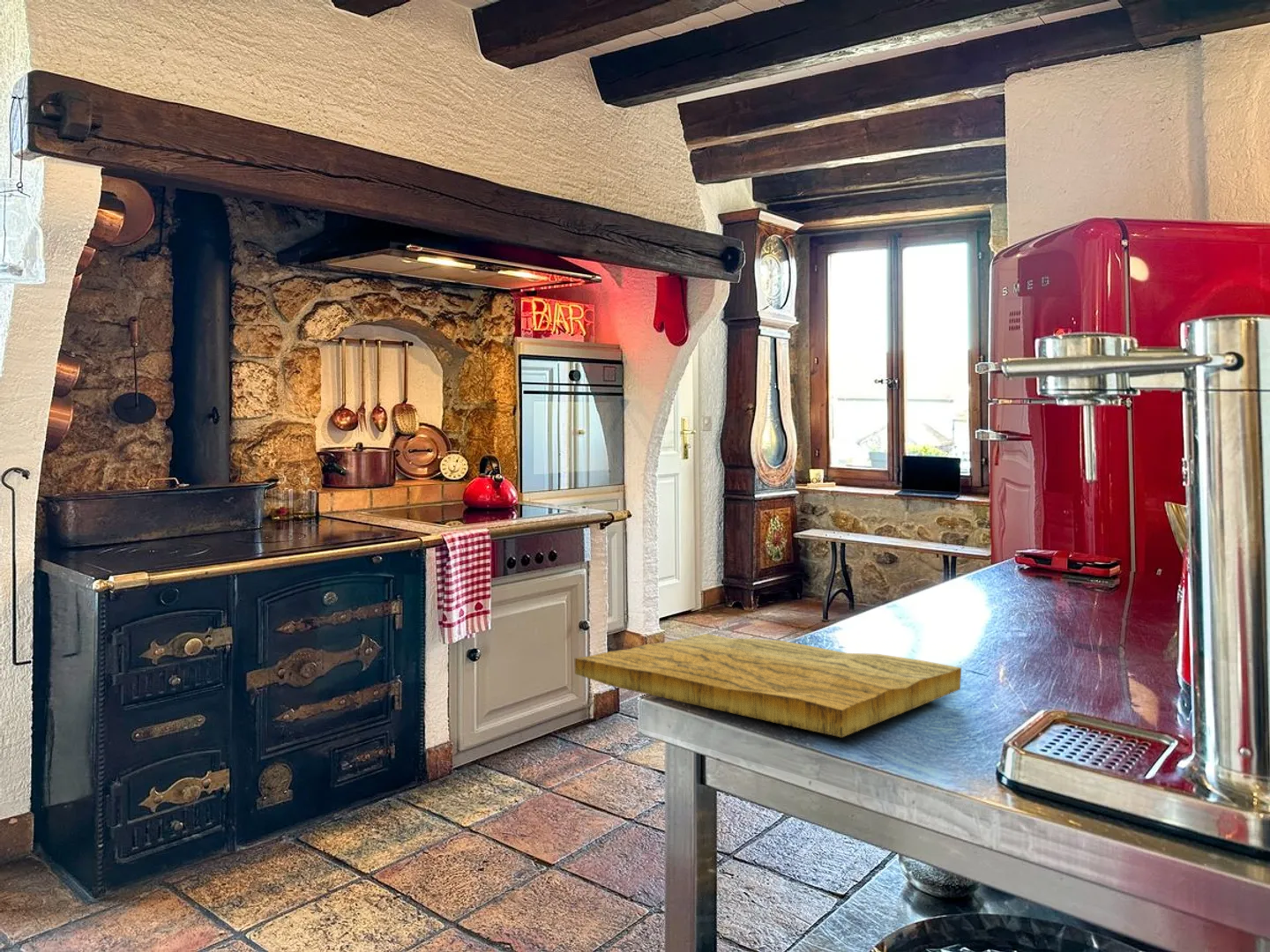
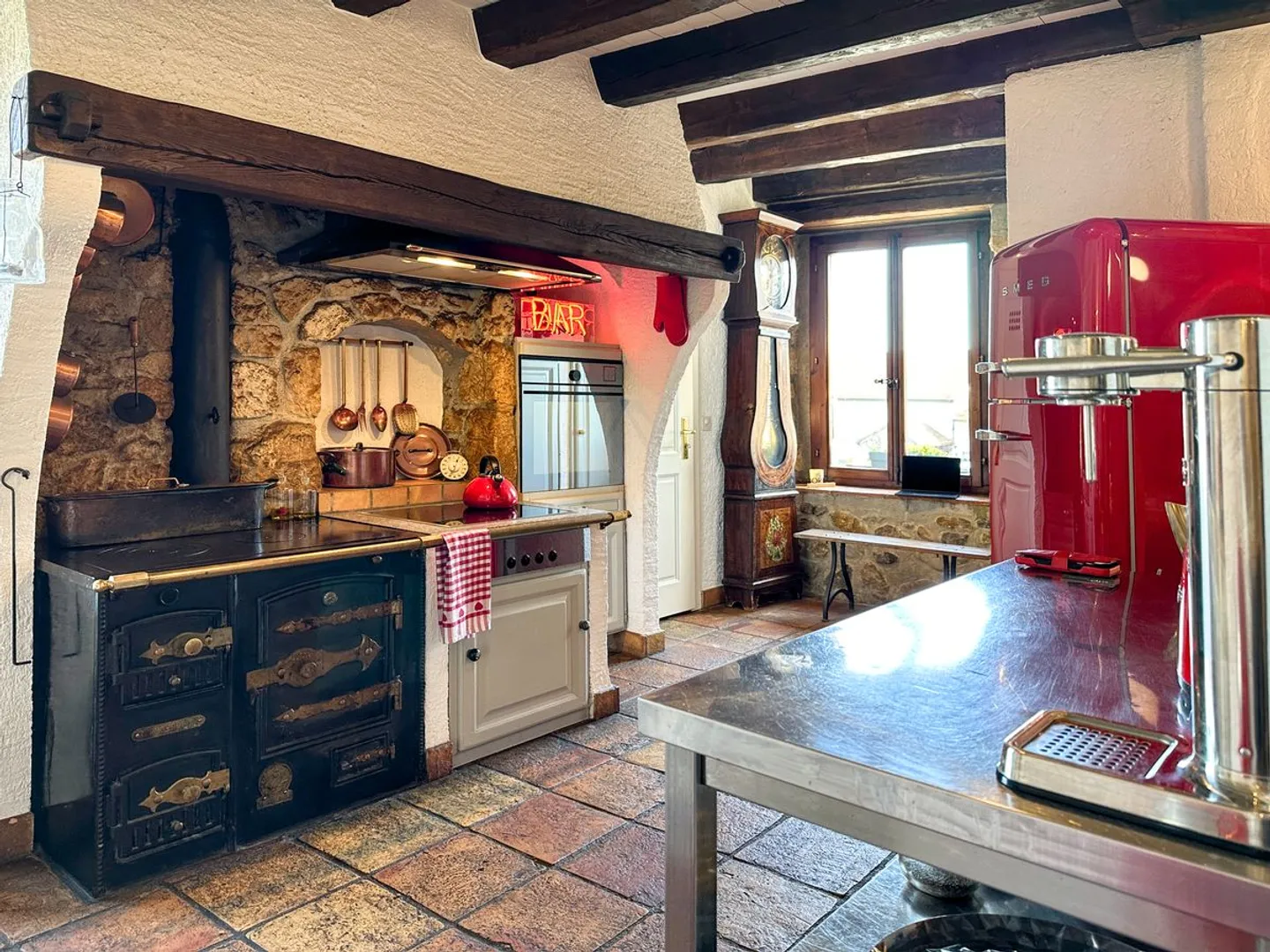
- cutting board (758, 669)
